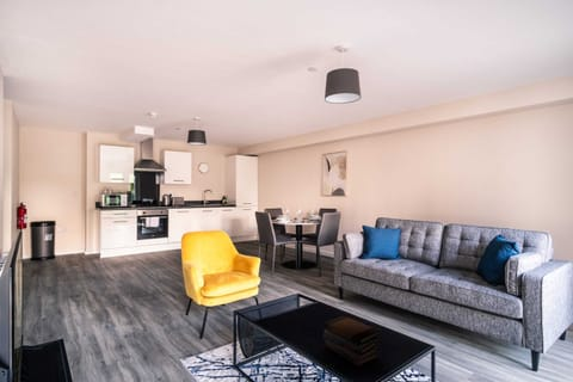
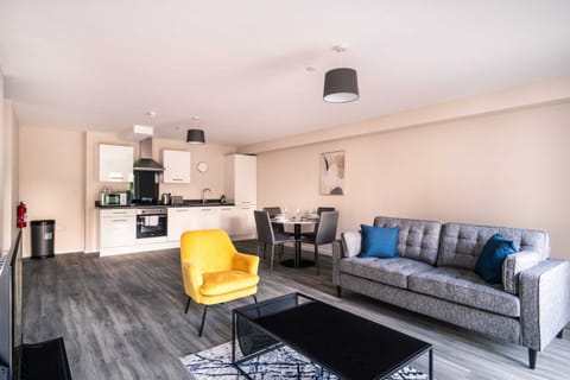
- book stack (350, 338)
